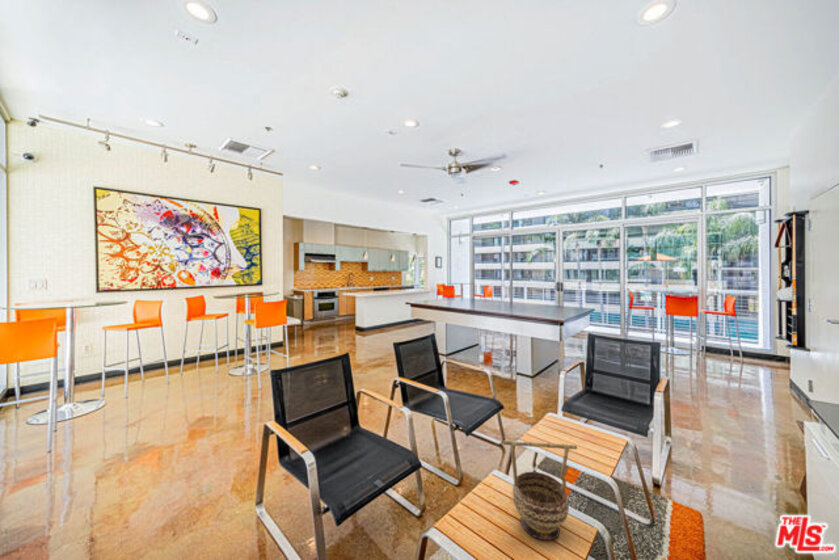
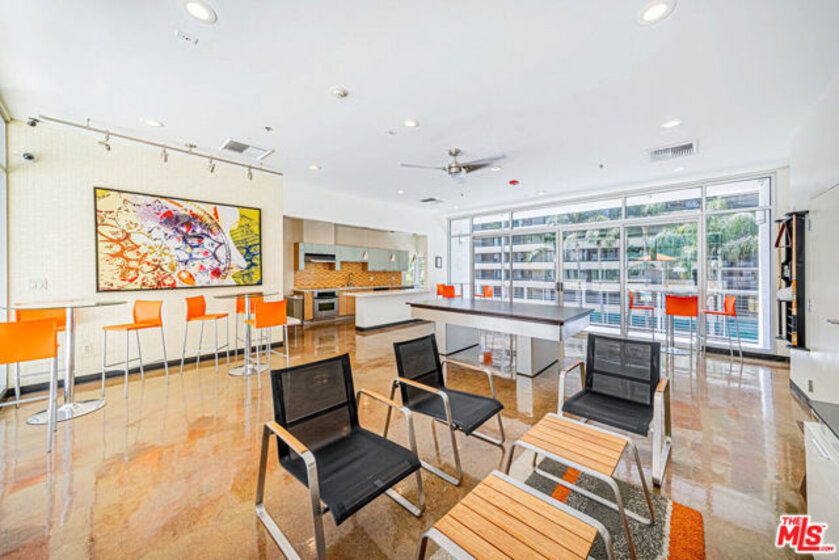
- decorative bowl (539, 483)
